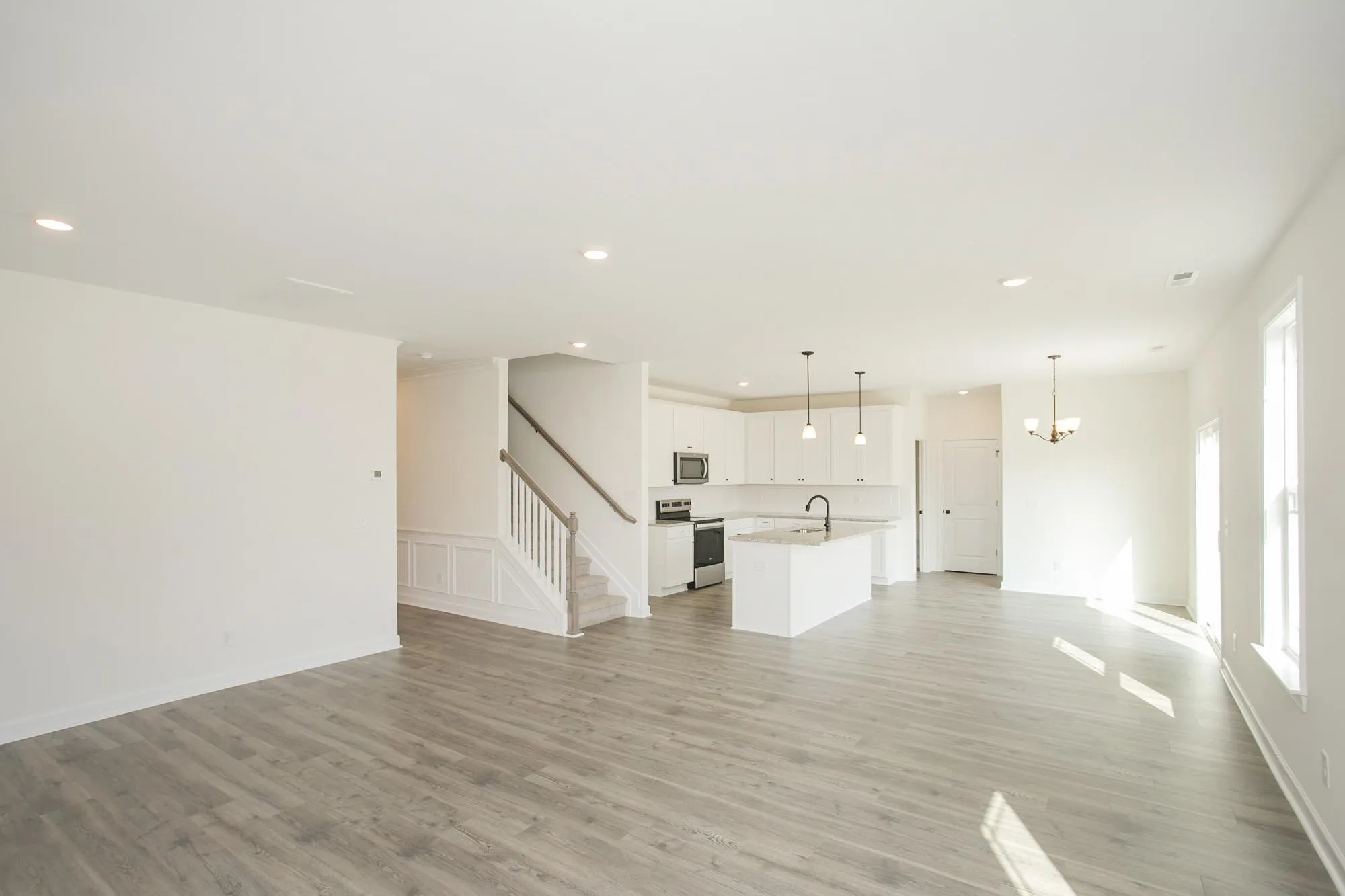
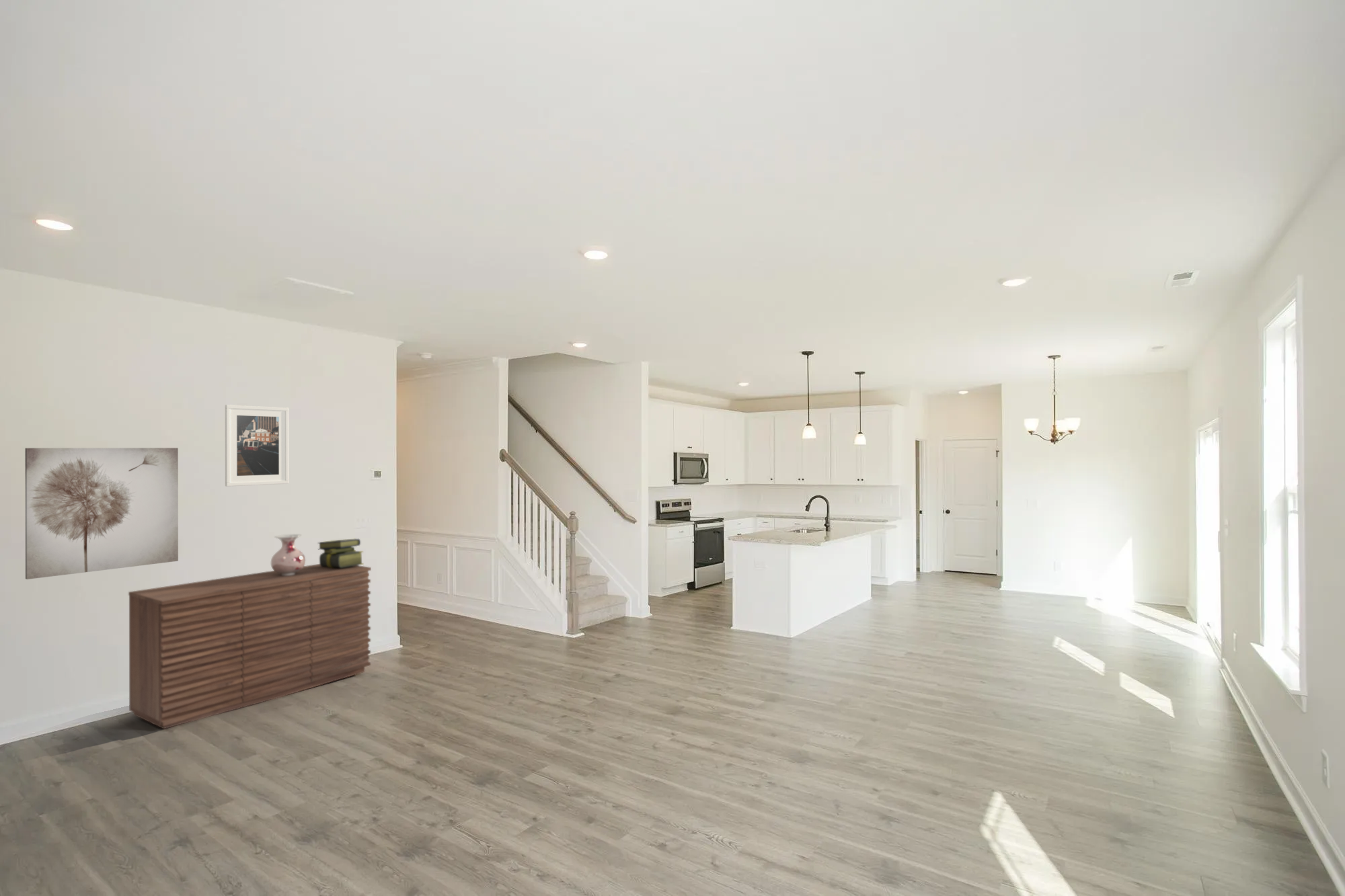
+ vase (288, 555)
+ wall art (107, 508)
+ stack of books (339, 552)
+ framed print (258, 446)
+ sideboard (261, 635)
